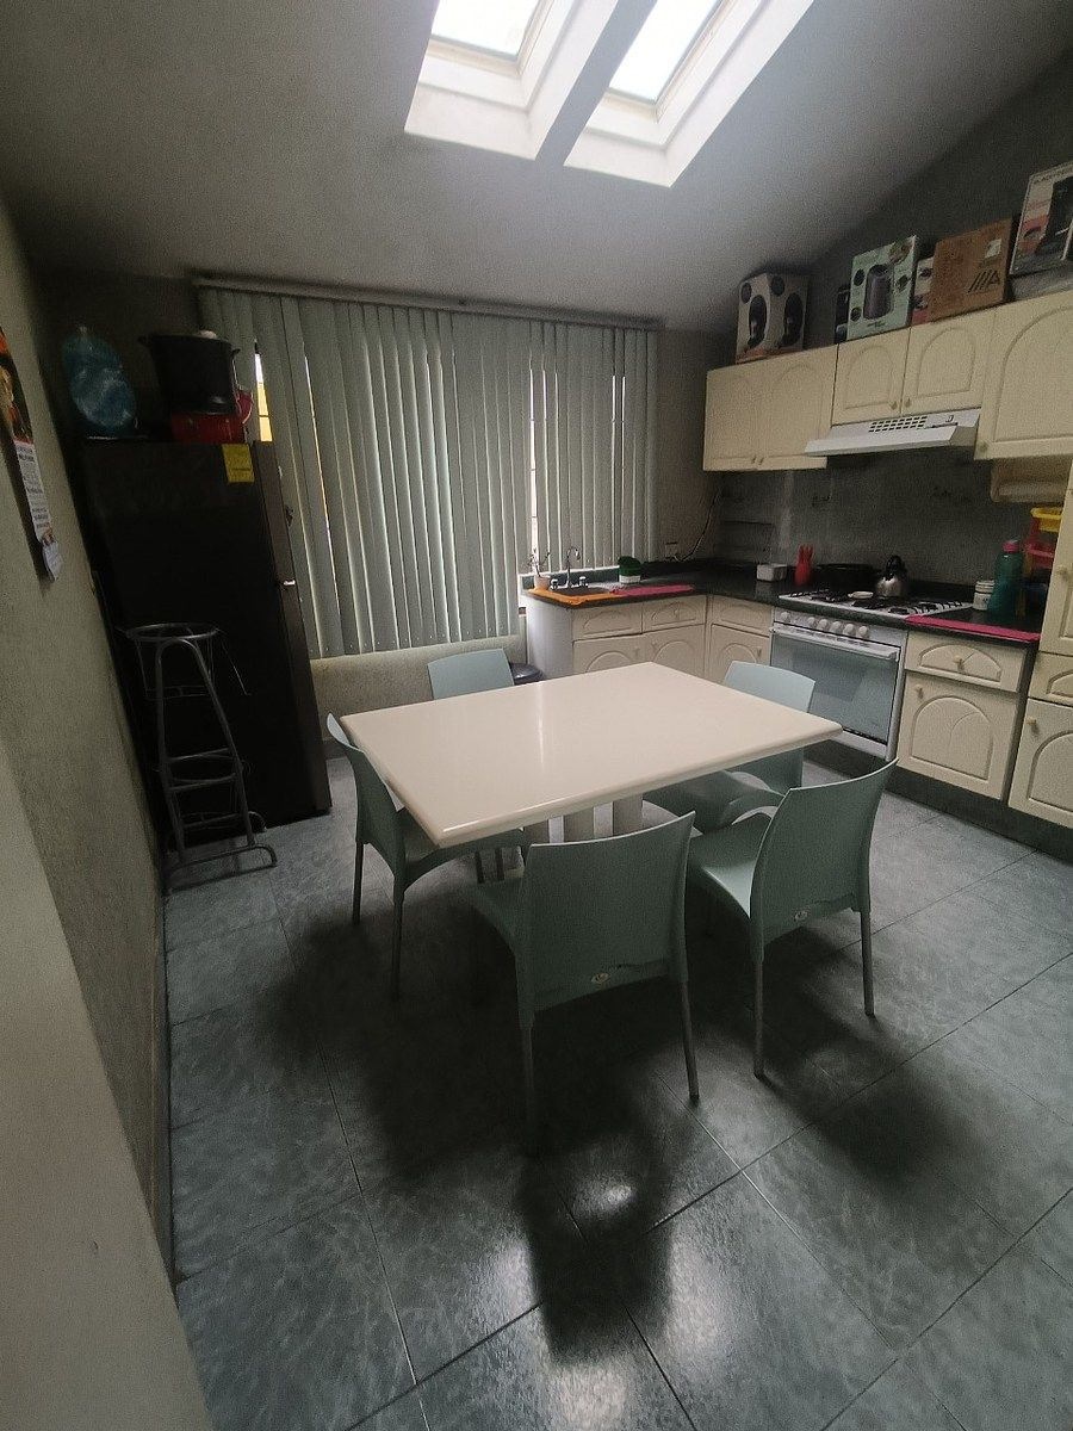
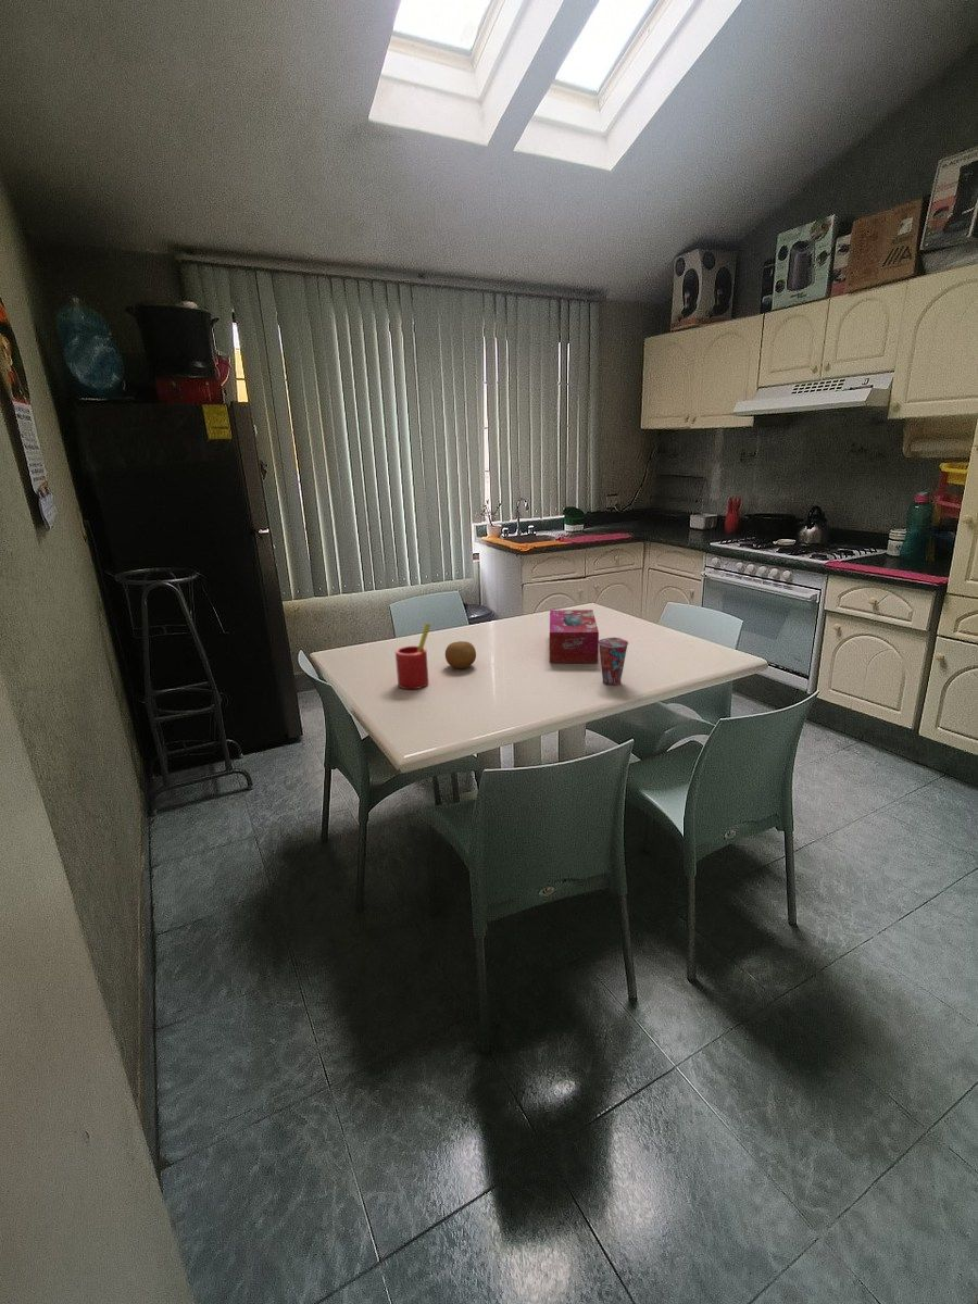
+ cup (612, 661)
+ fruit (460, 654)
+ straw (414, 654)
+ tissue box (572, 635)
